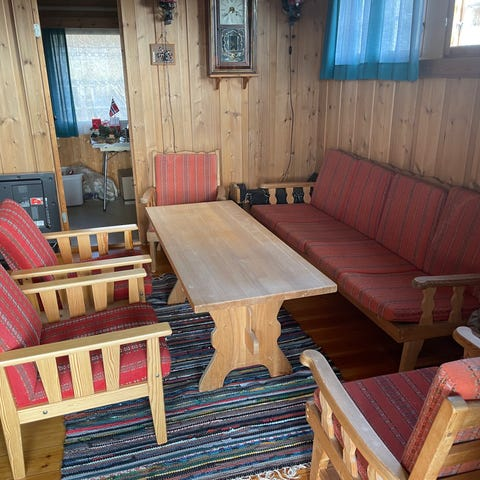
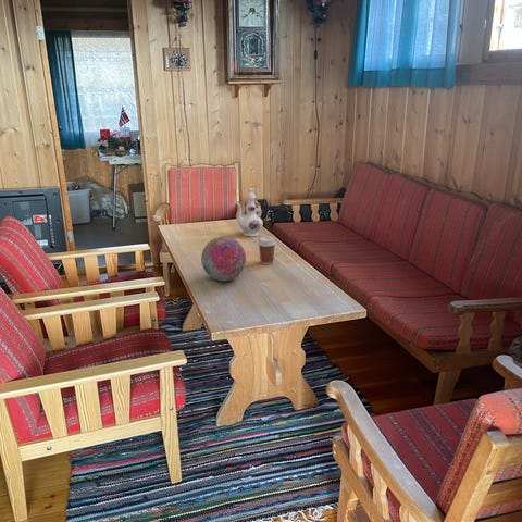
+ coffee cup (266, 250)
+ decorative ball (223, 258)
+ chinaware (248, 211)
